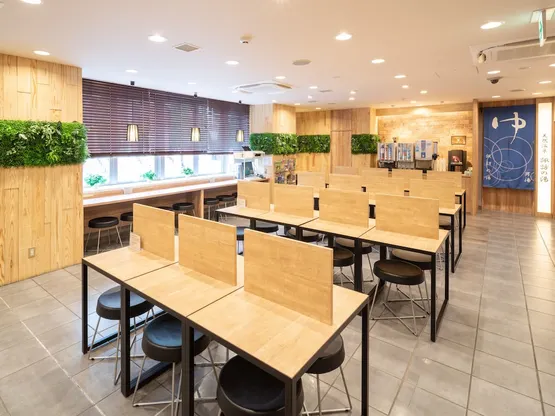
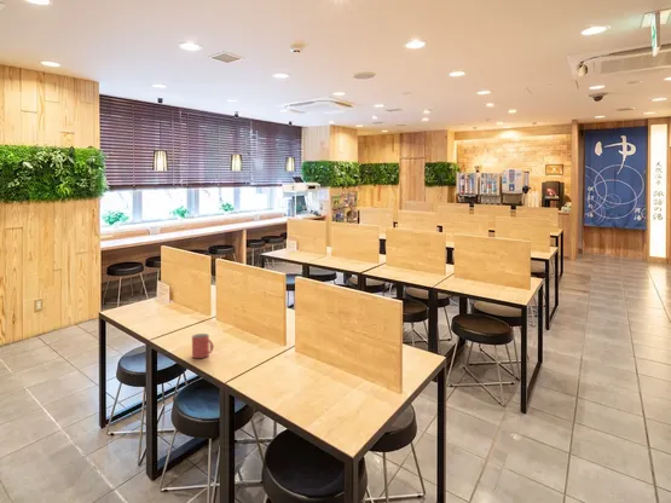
+ mug (203, 346)
